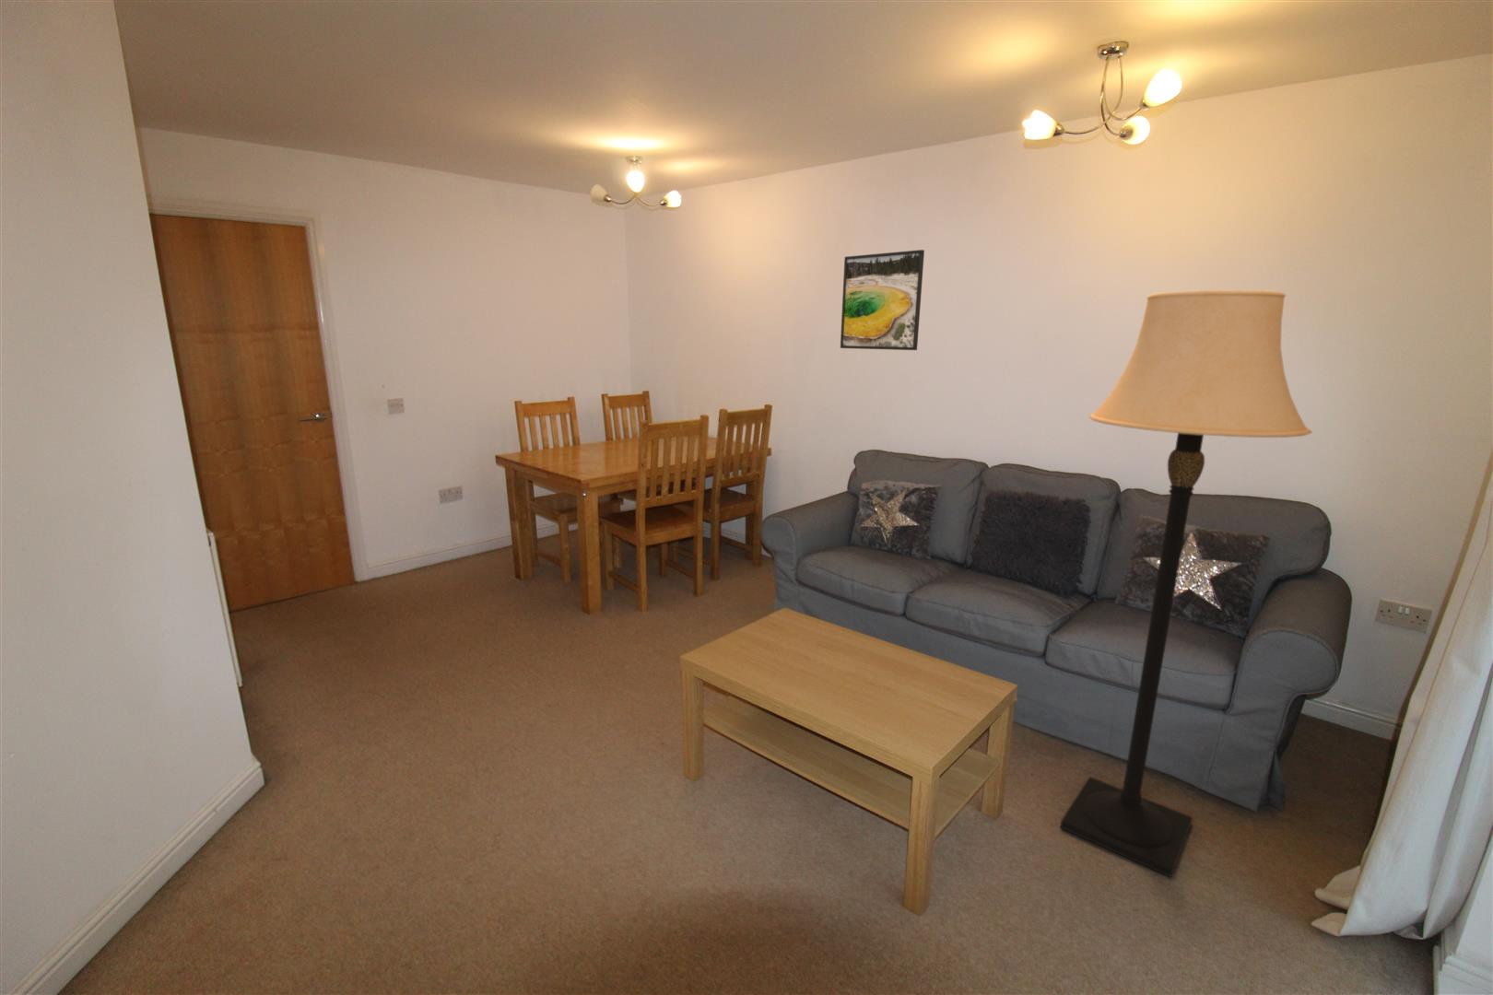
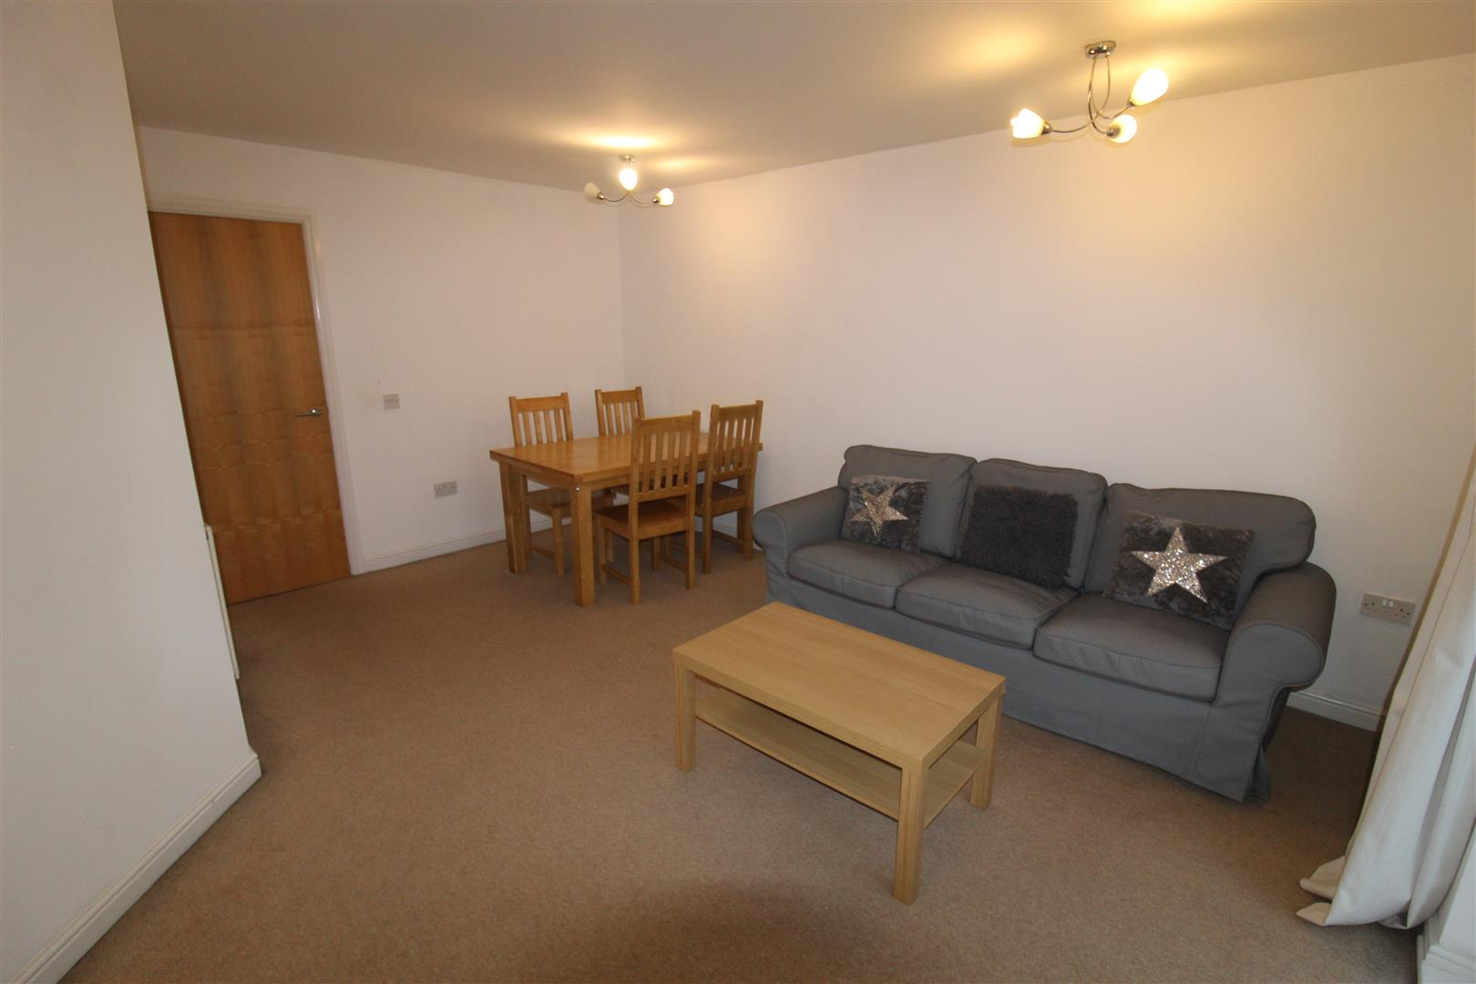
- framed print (879, 301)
- lamp (1165, 584)
